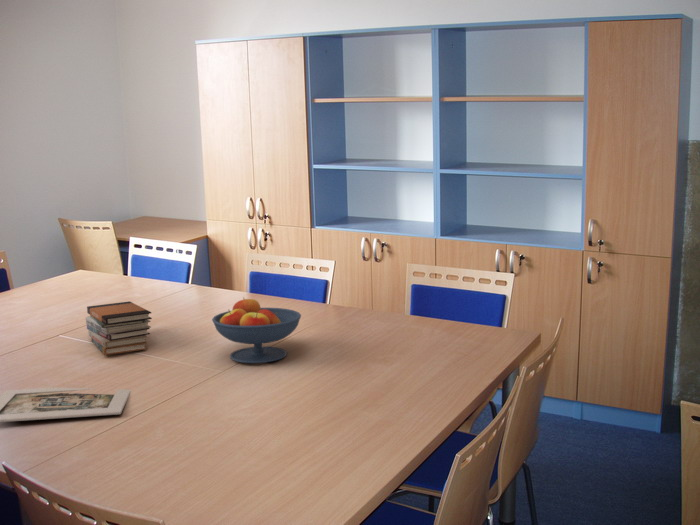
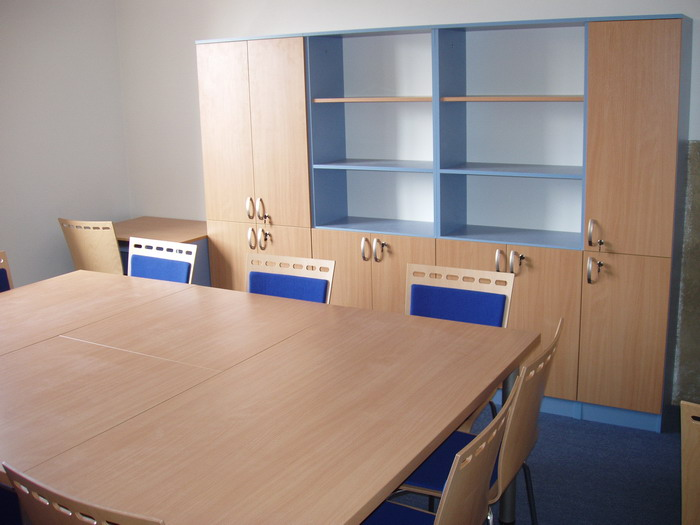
- fruit bowl (257, 329)
- book stack (118, 327)
- picture frame (60, 401)
